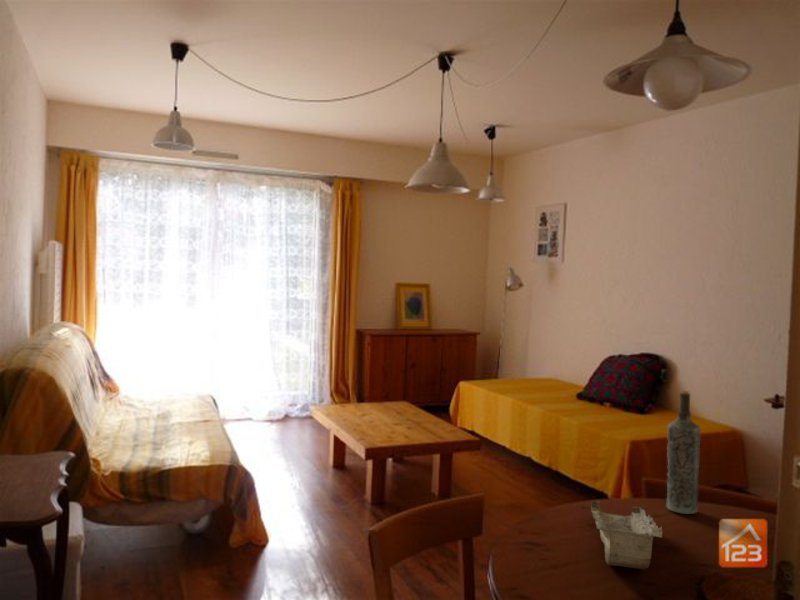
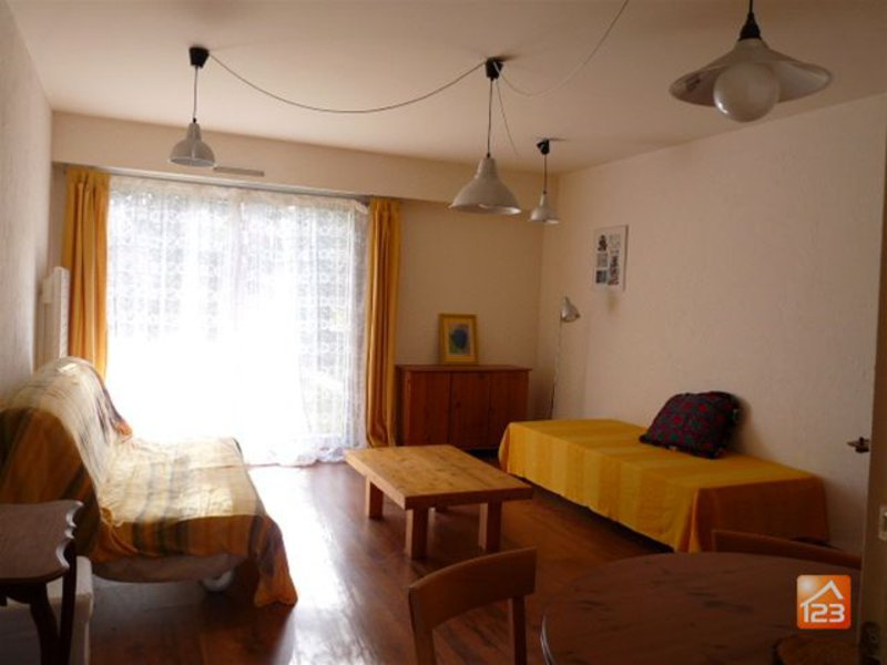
- bottle (683, 451)
- decorative bowl (621, 522)
